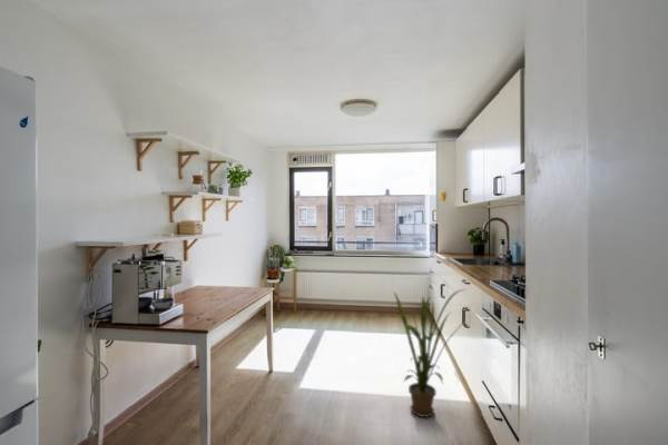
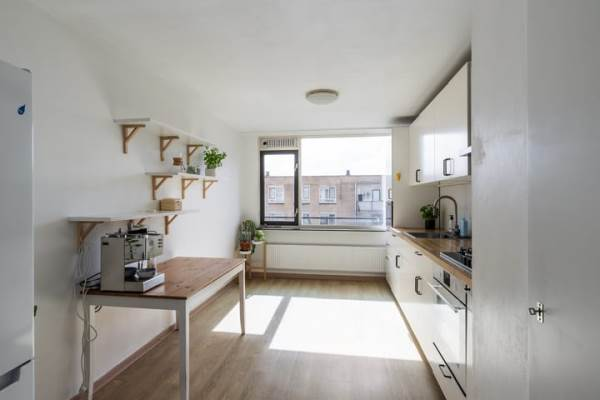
- house plant (428, 348)
